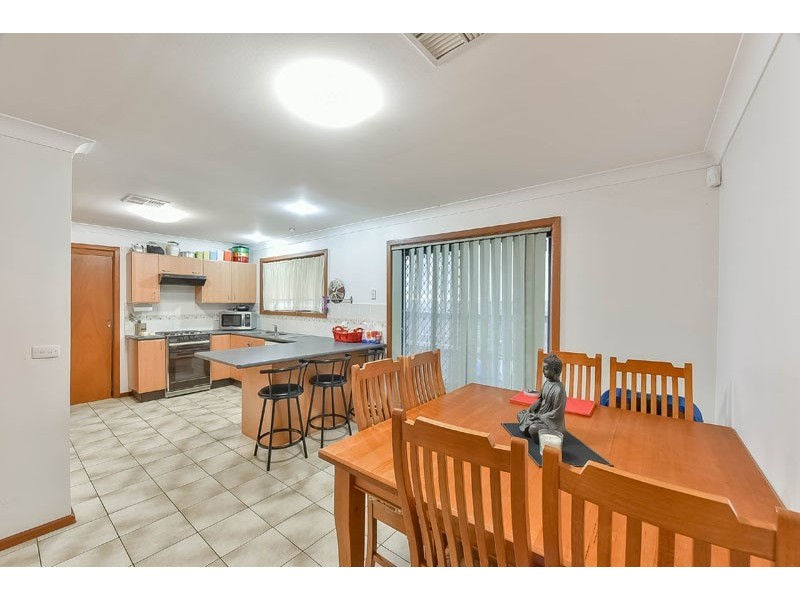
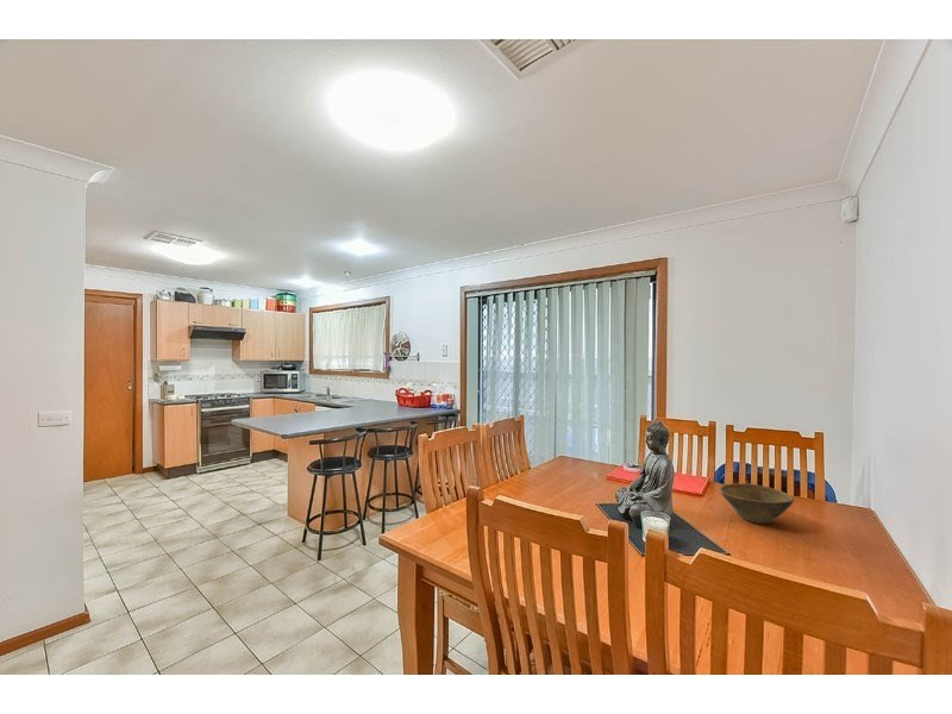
+ bowl (754, 505)
